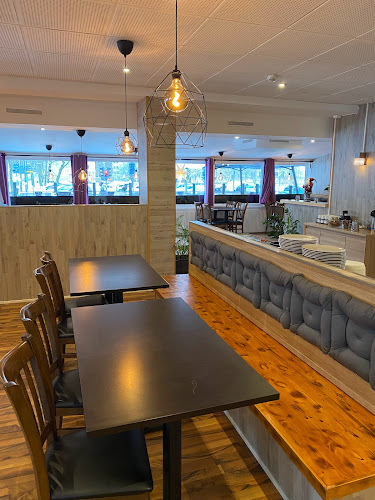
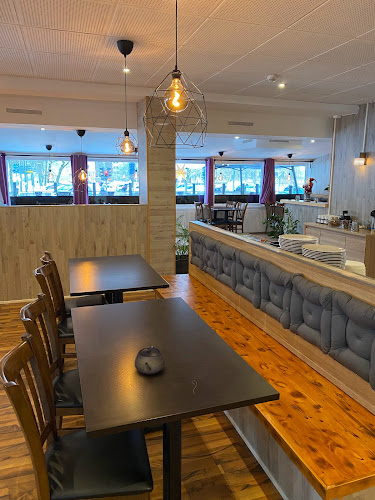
+ teapot (149, 359)
